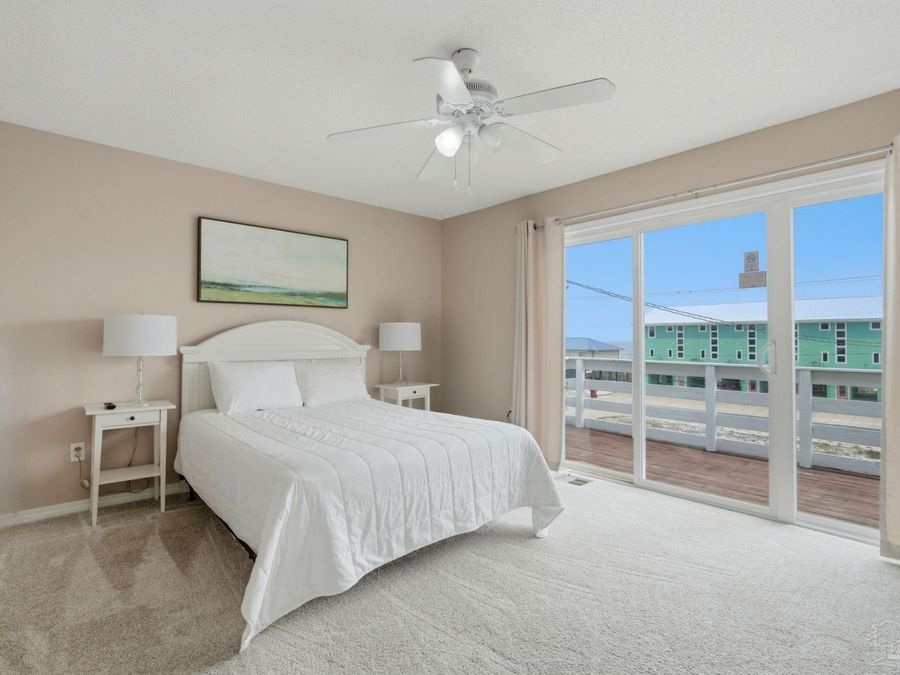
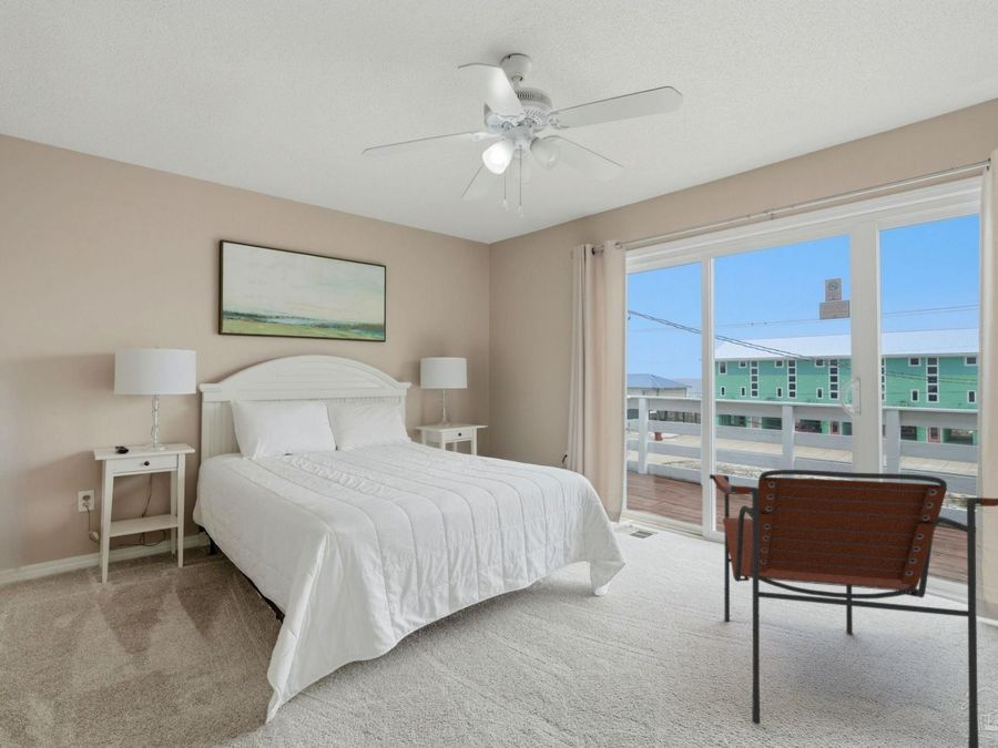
+ armchair (816, 564)
